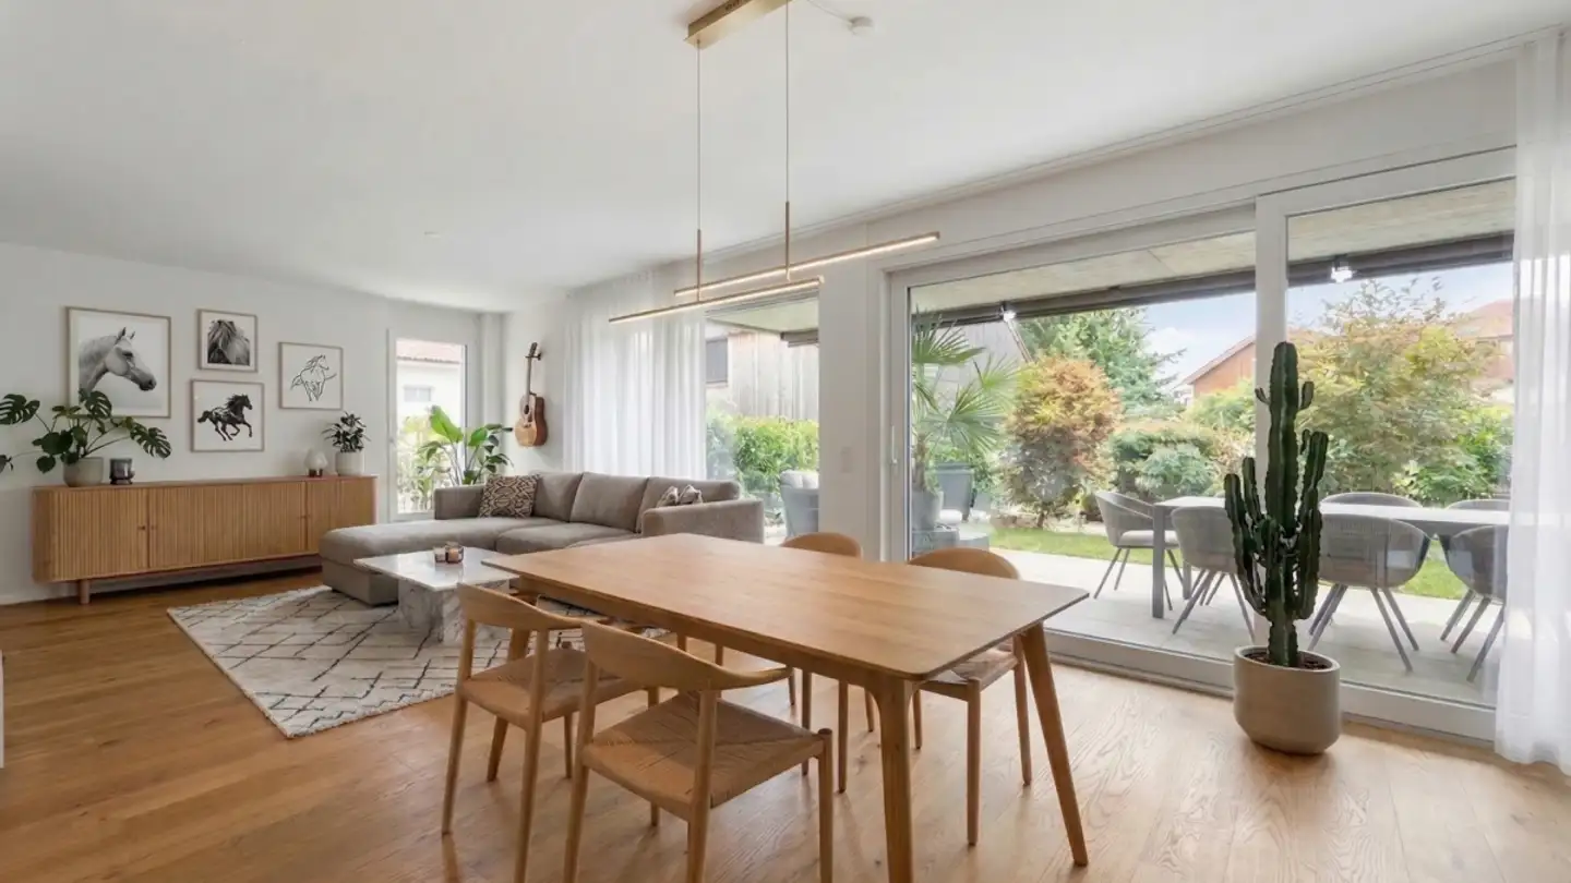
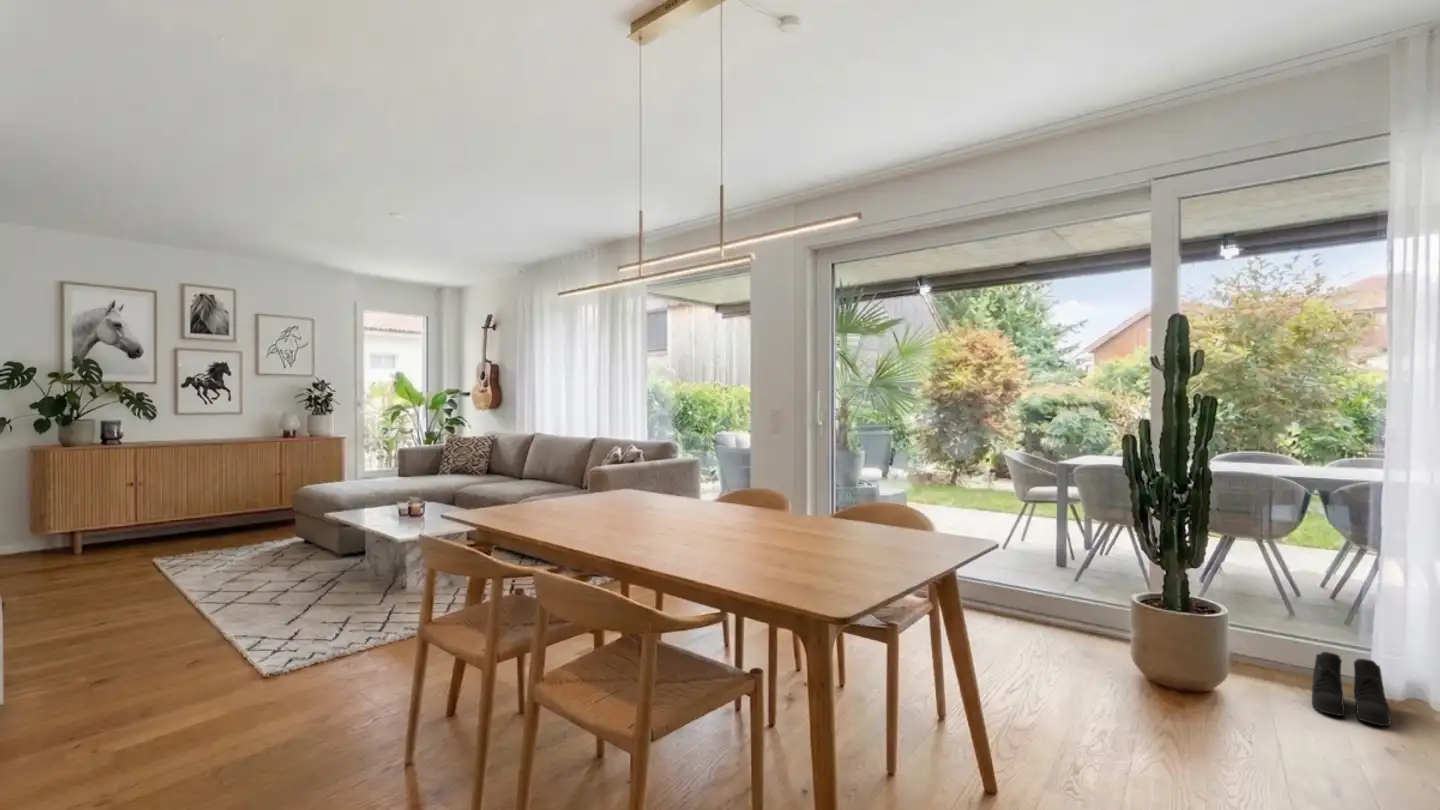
+ boots (1354, 684)
